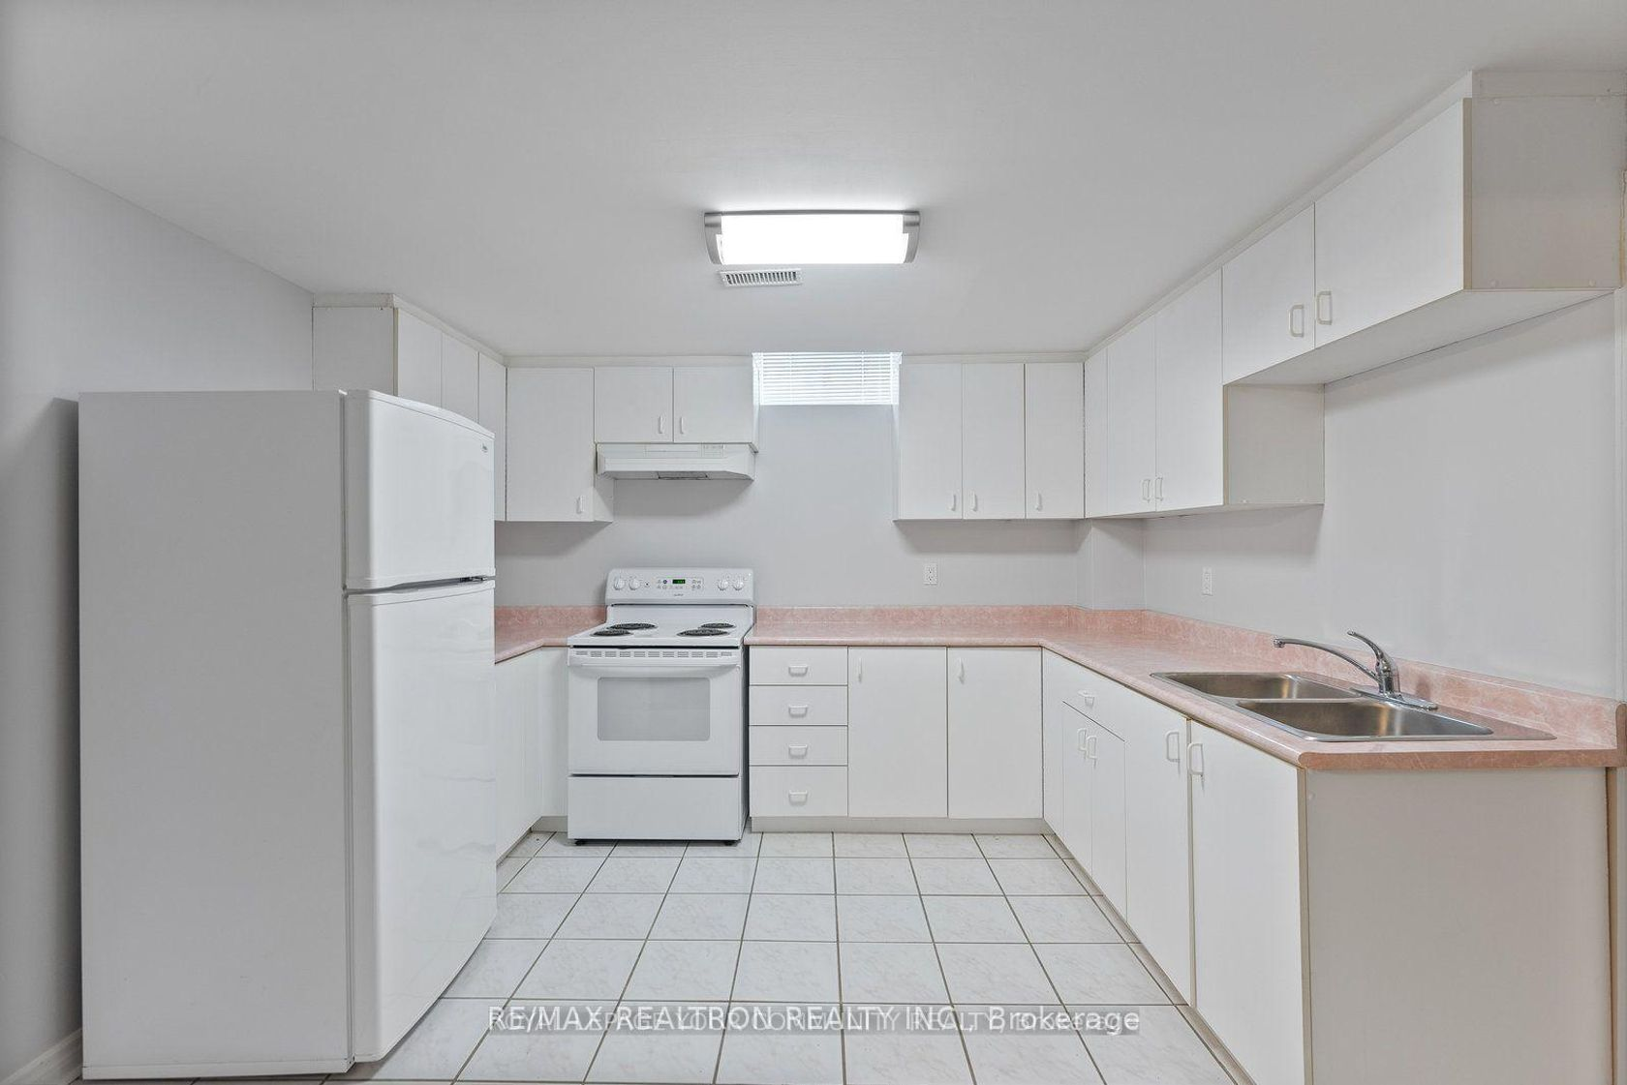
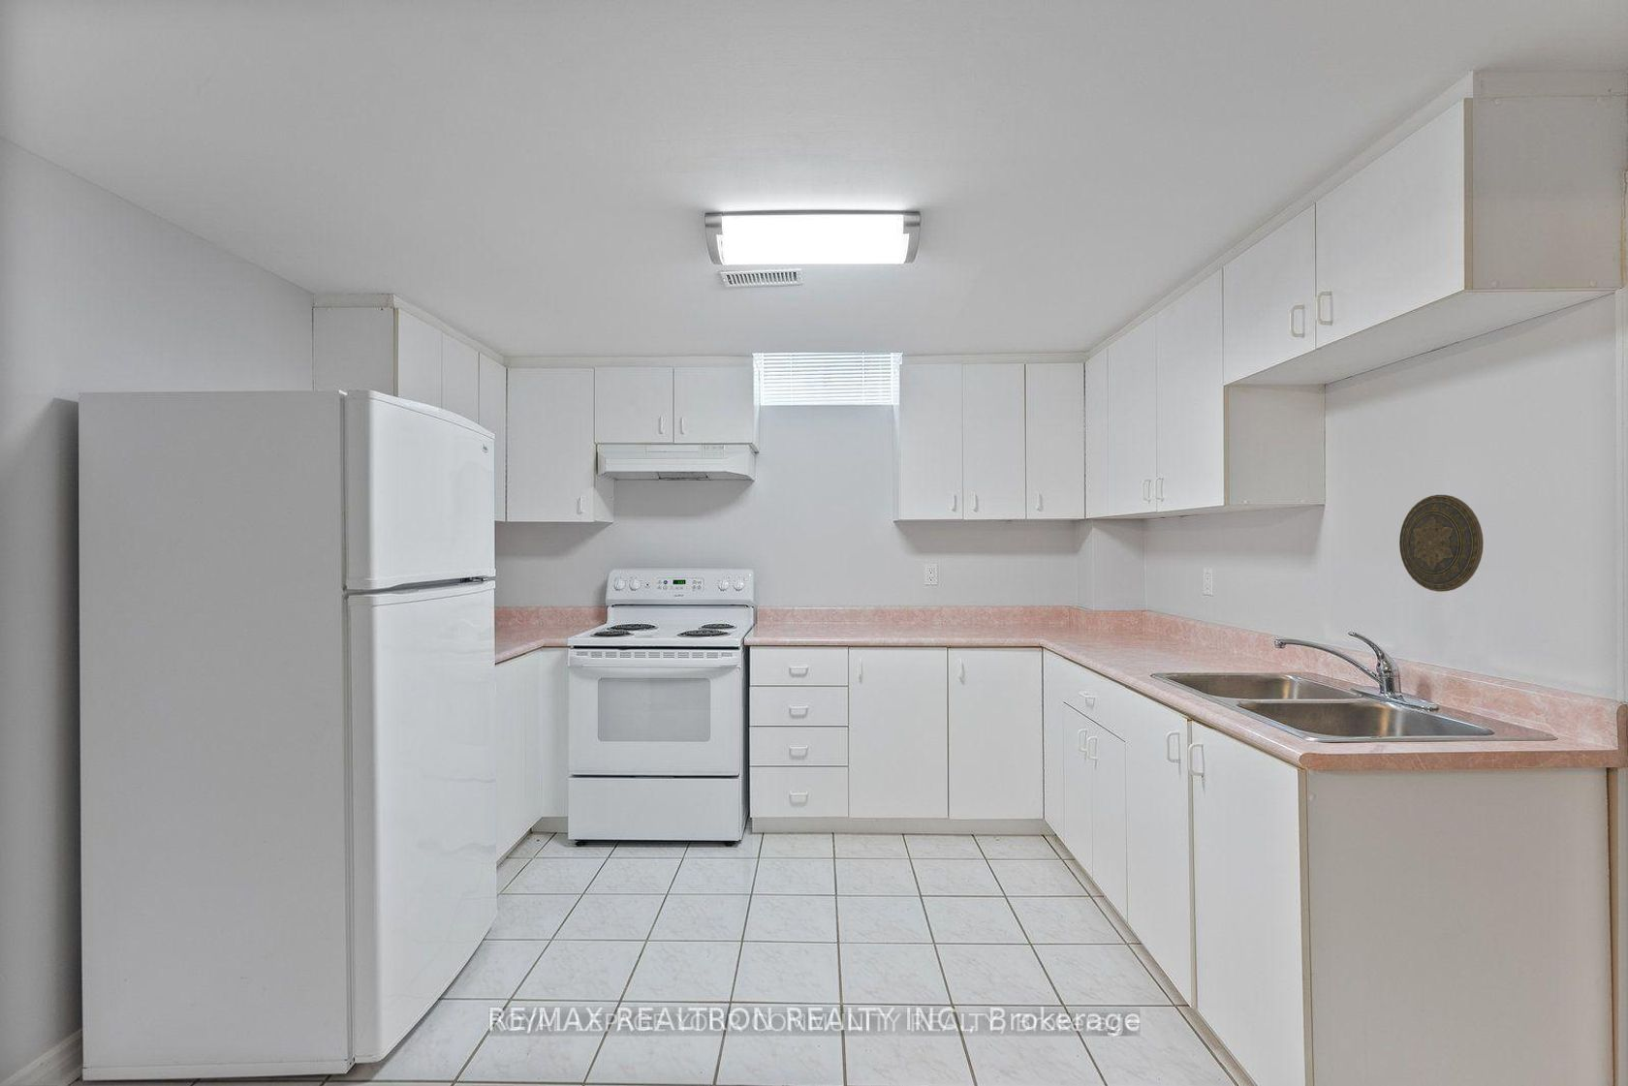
+ decorative plate (1434, 543)
